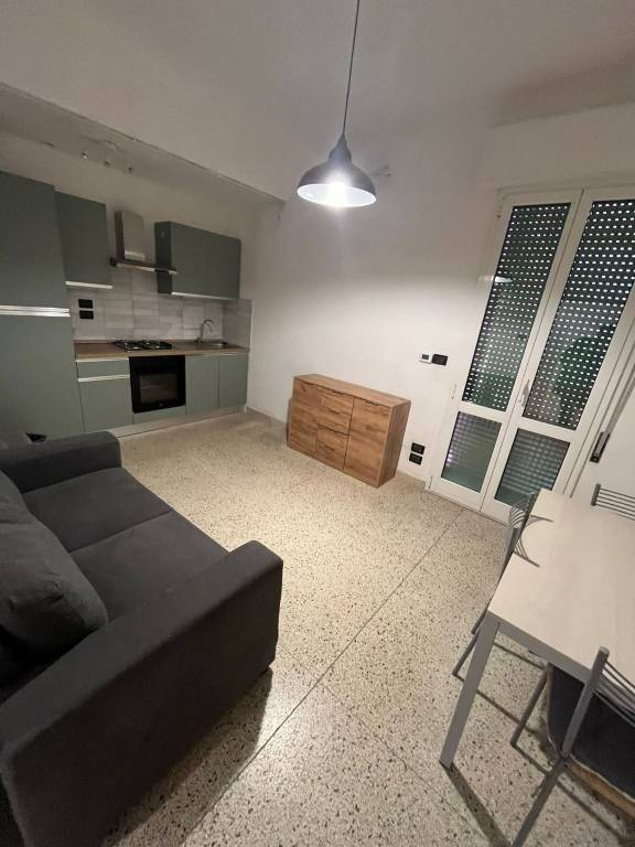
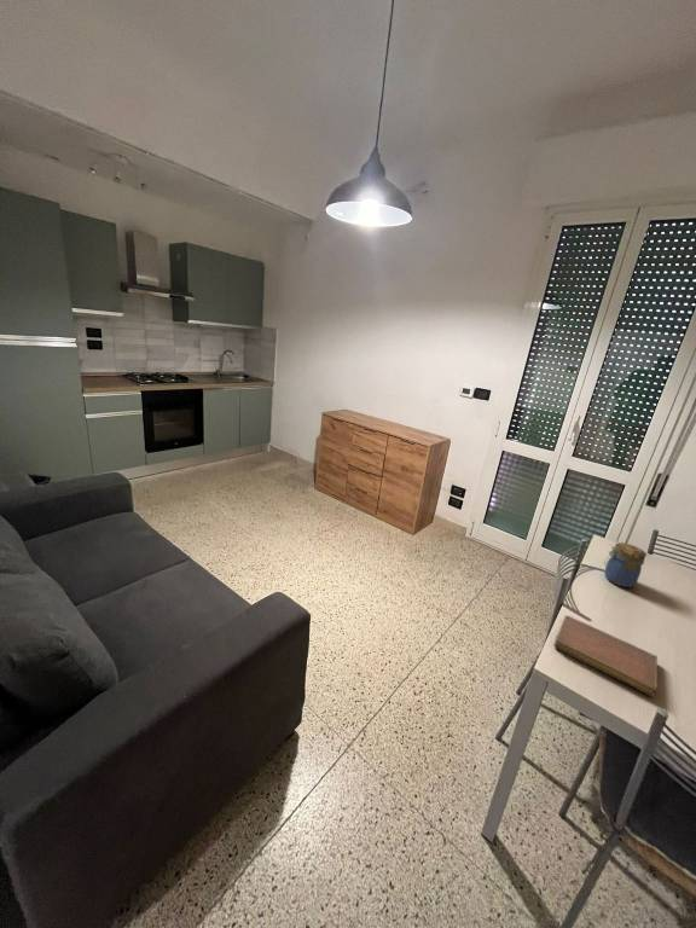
+ jar (622, 563)
+ notebook (604, 650)
